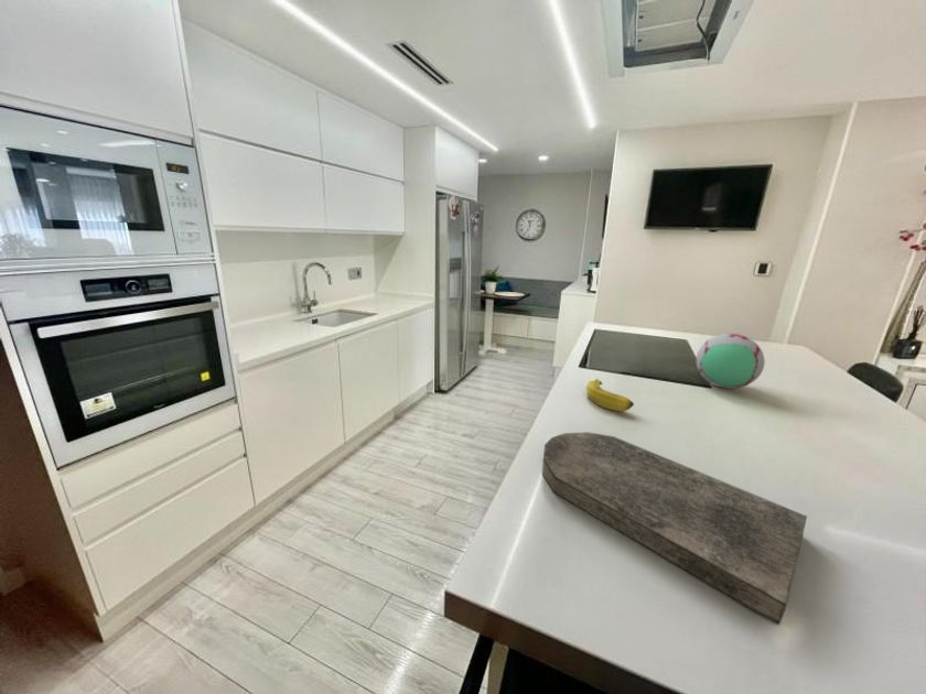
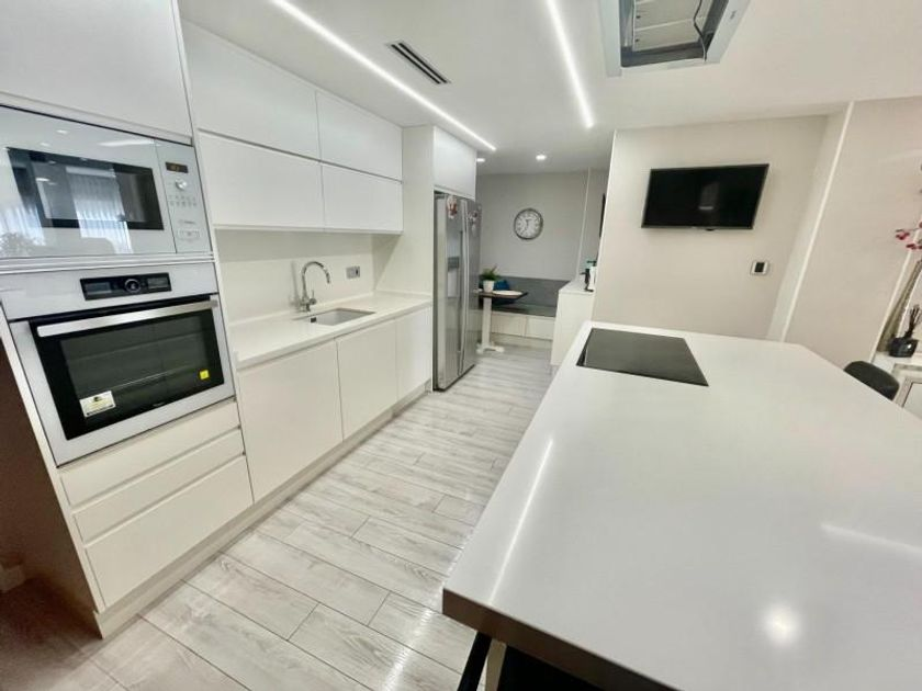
- decorative ball (729, 360)
- banana (609, 392)
- cutting board (646, 490)
